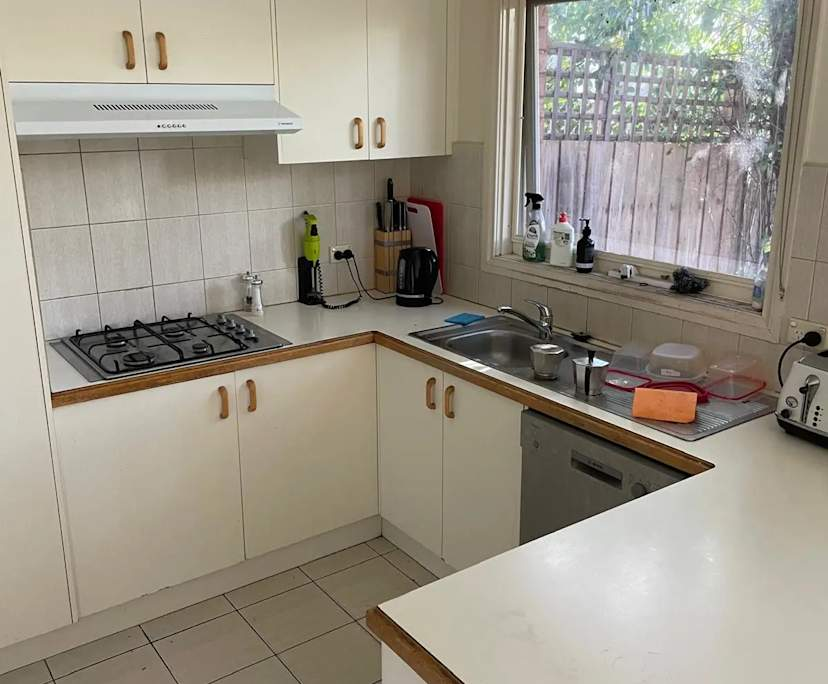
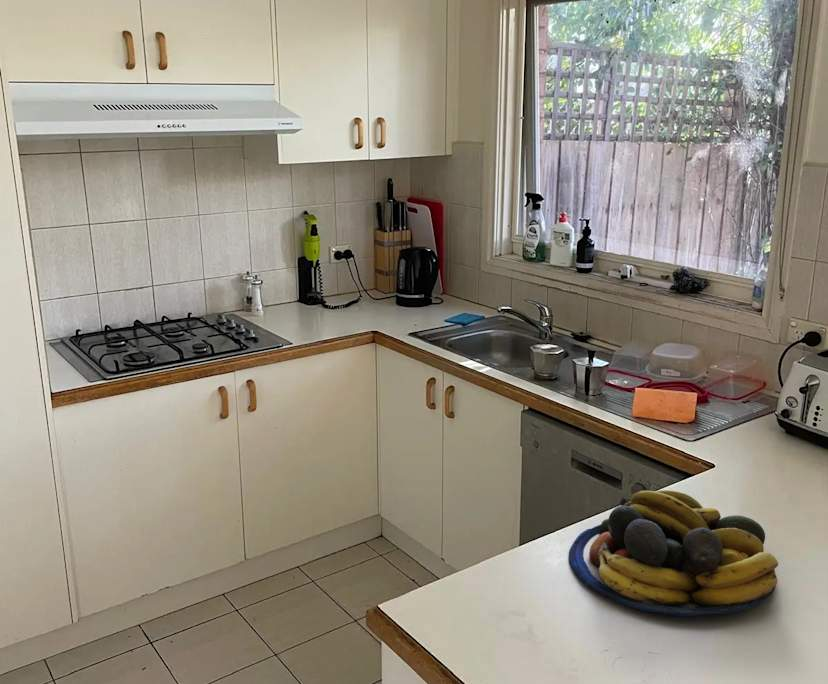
+ fruit bowl (671, 532)
